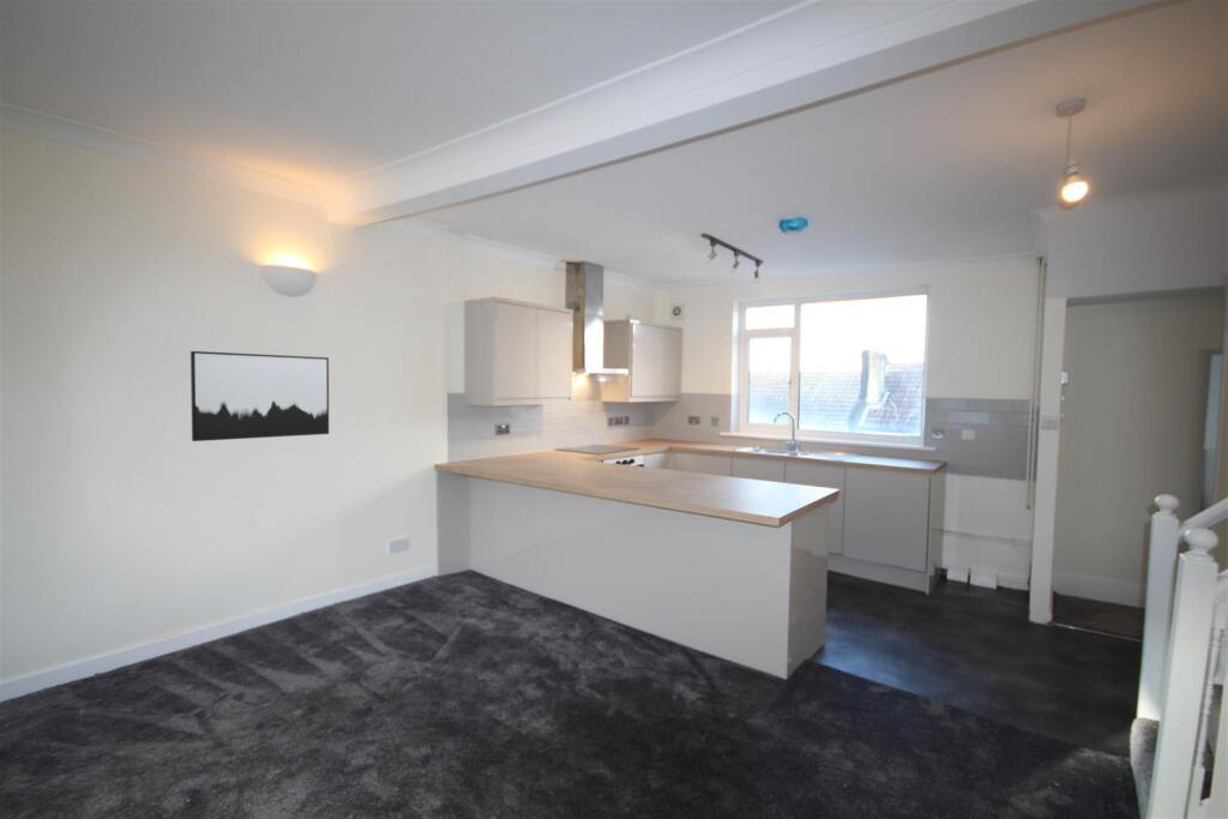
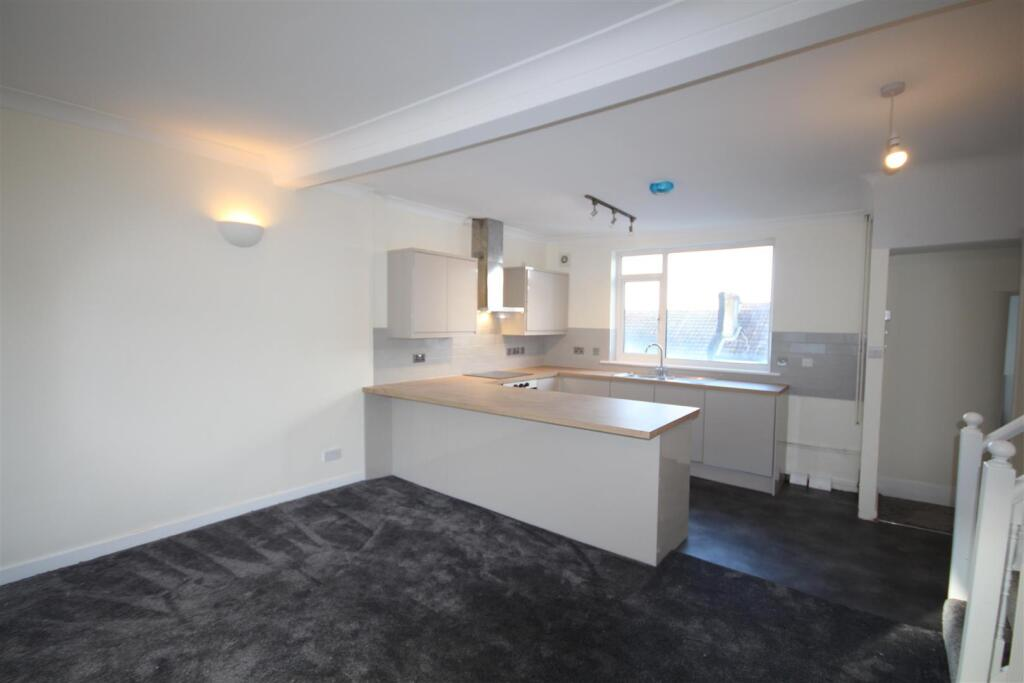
- wall art (265, 396)
